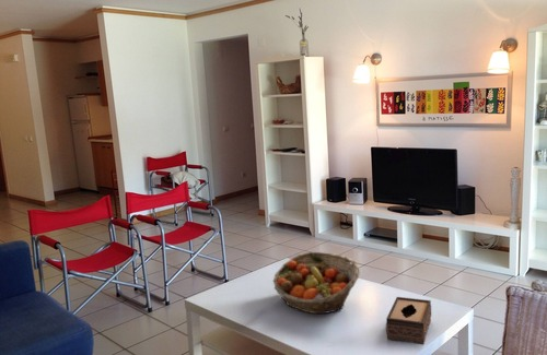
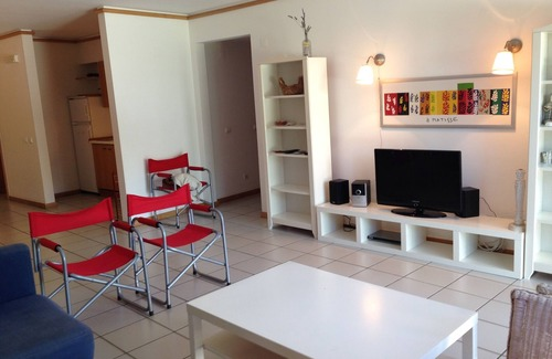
- fruit basket (315, 282)
- tissue box (409, 319)
